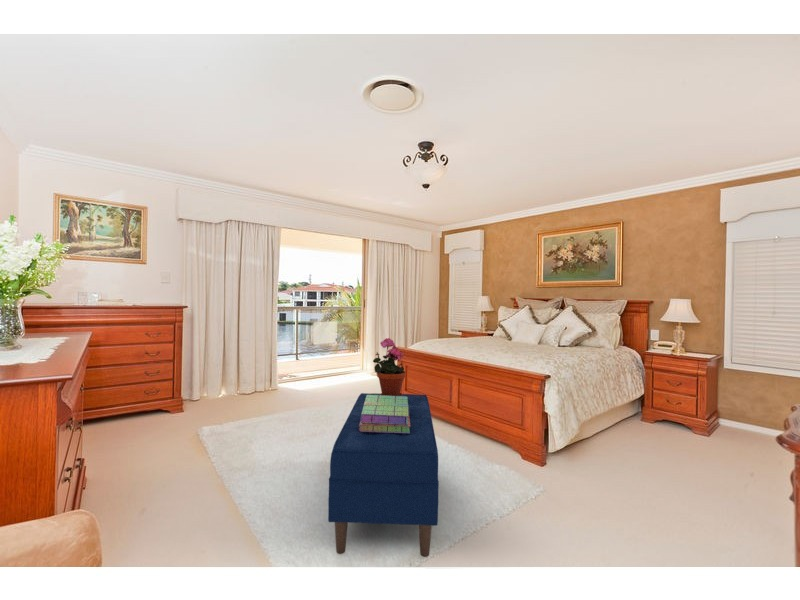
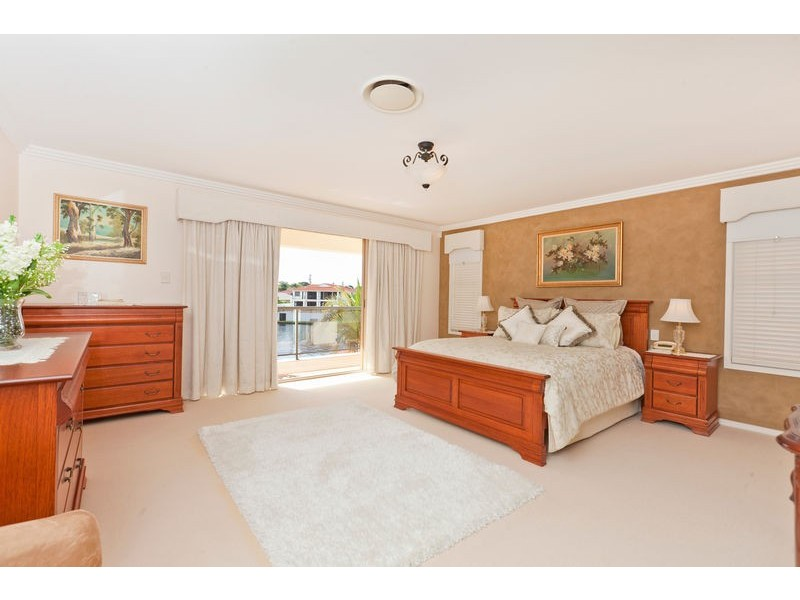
- potted plant (390, 367)
- bench (389, 456)
- stack of books (385, 413)
